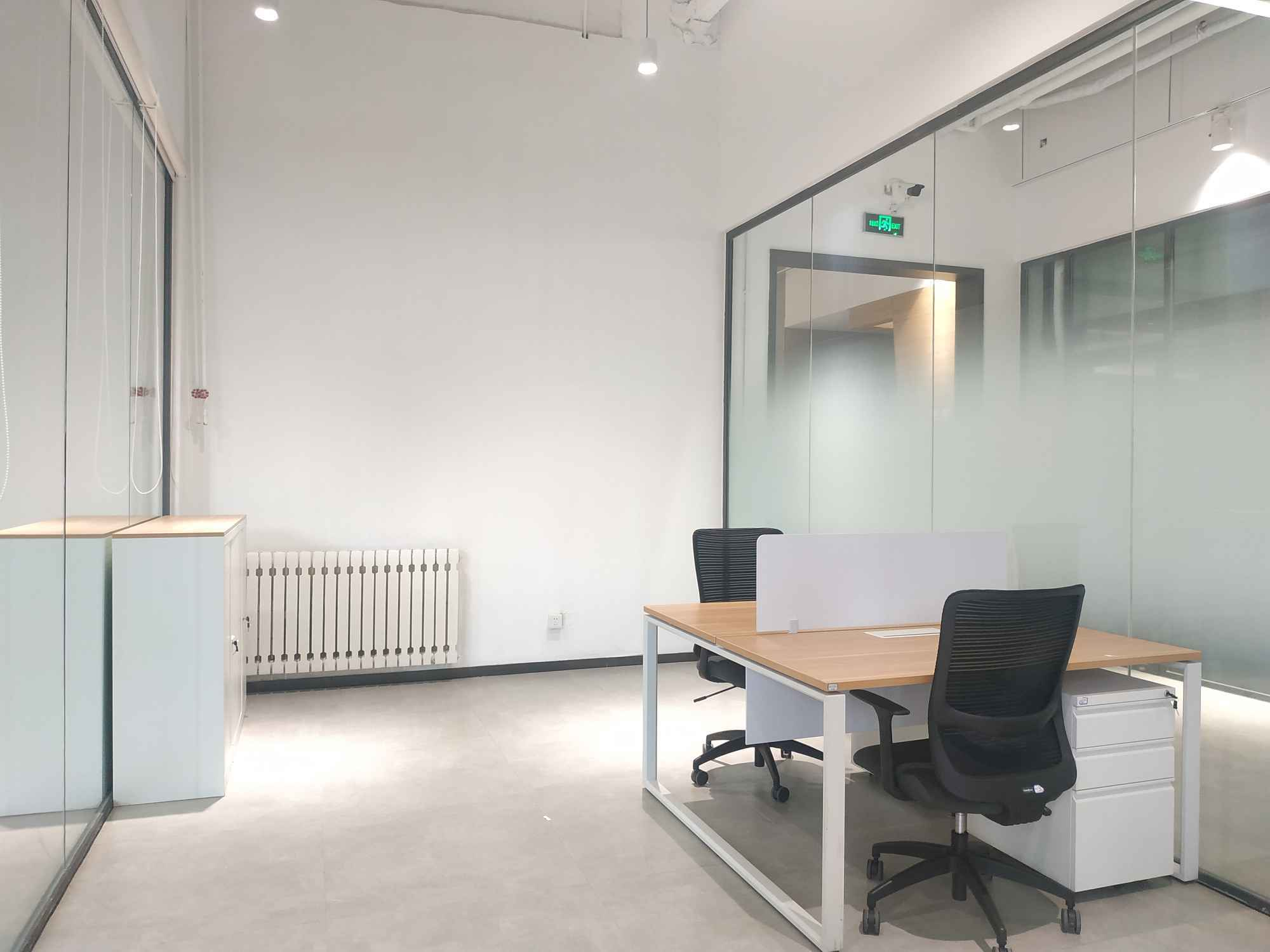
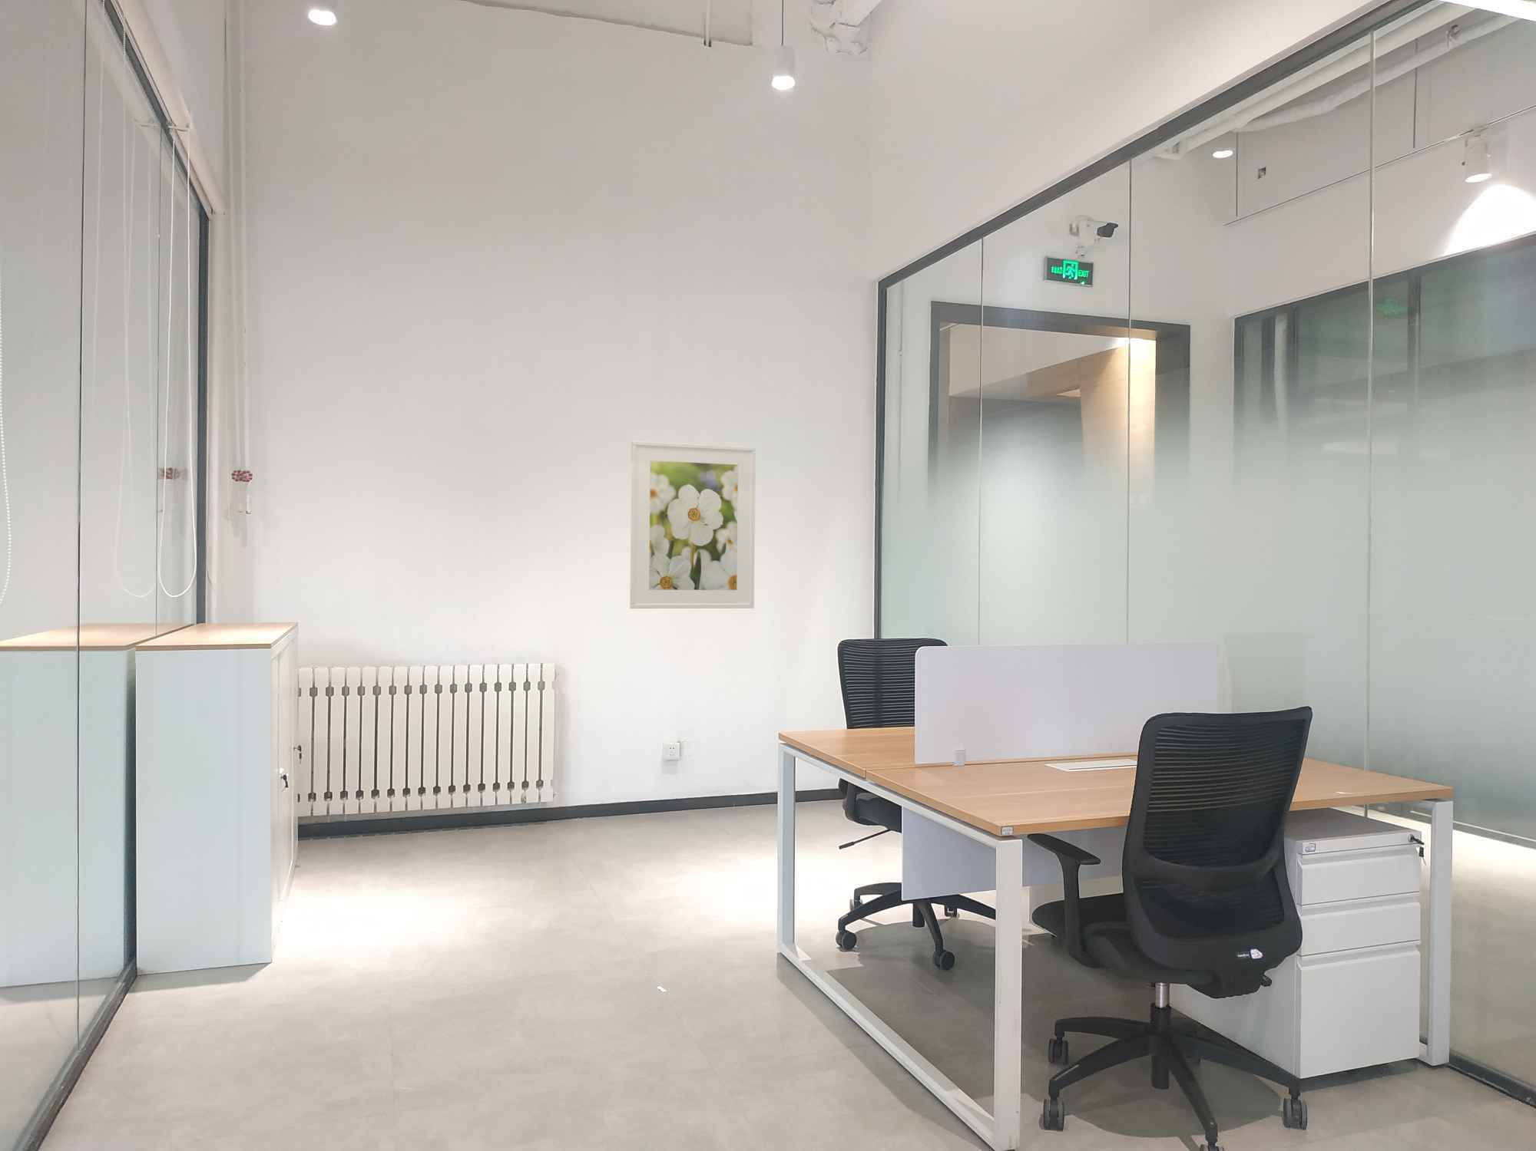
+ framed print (693, 526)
